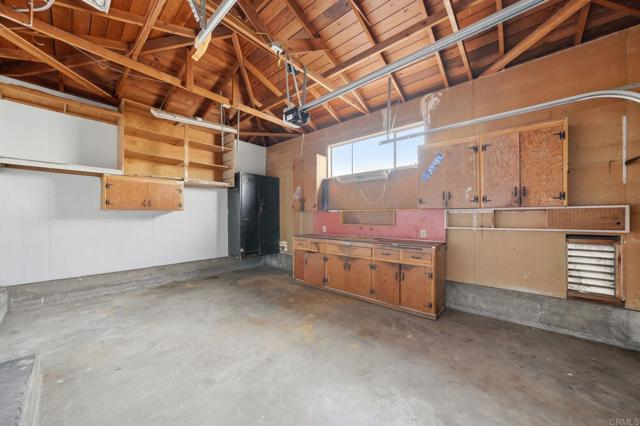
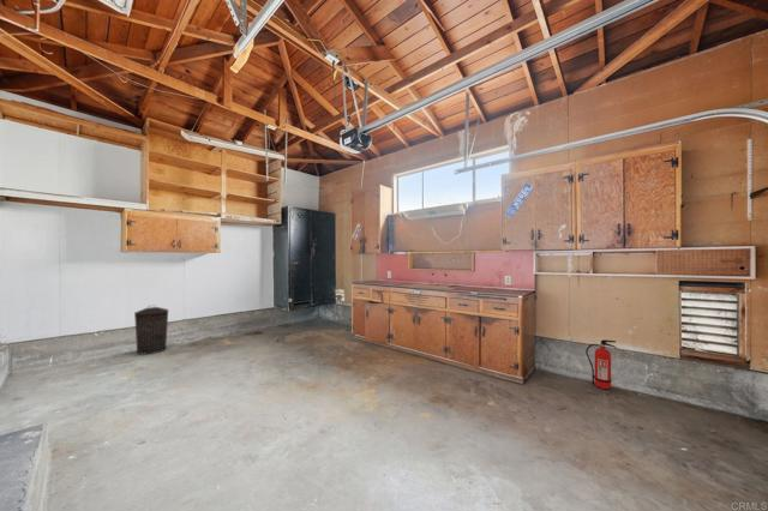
+ trash can (151, 327)
+ fire extinguisher (600, 362)
